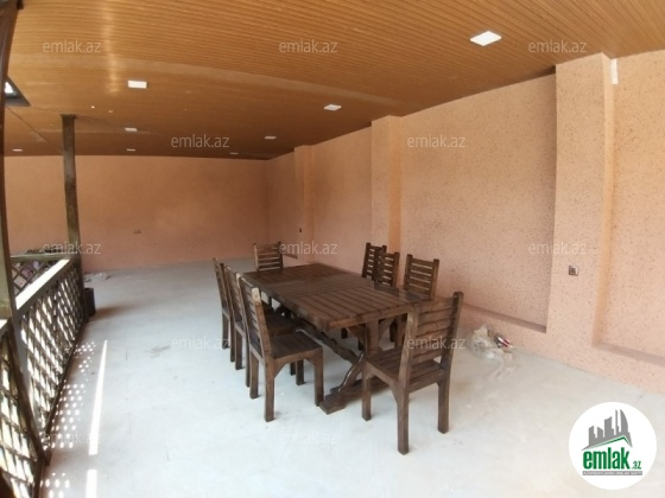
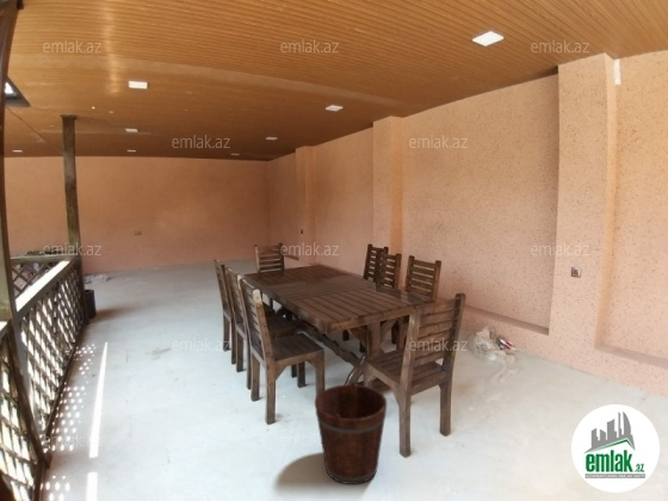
+ bucket (351, 432)
